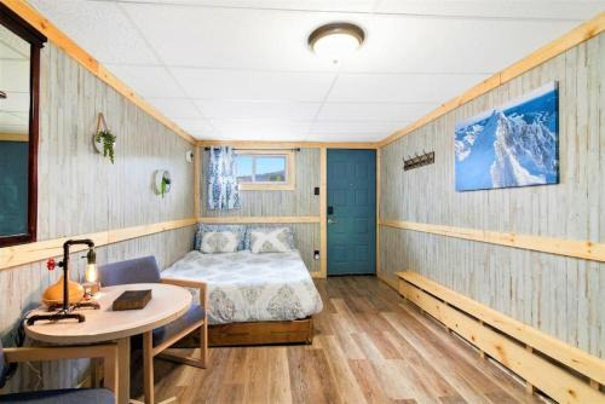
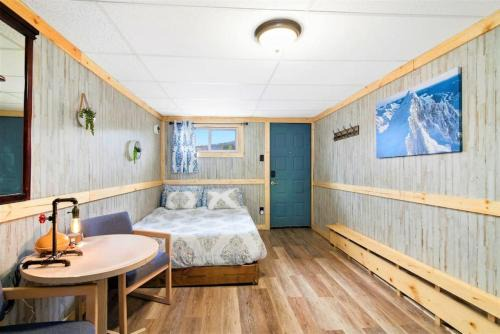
- book (133, 299)
